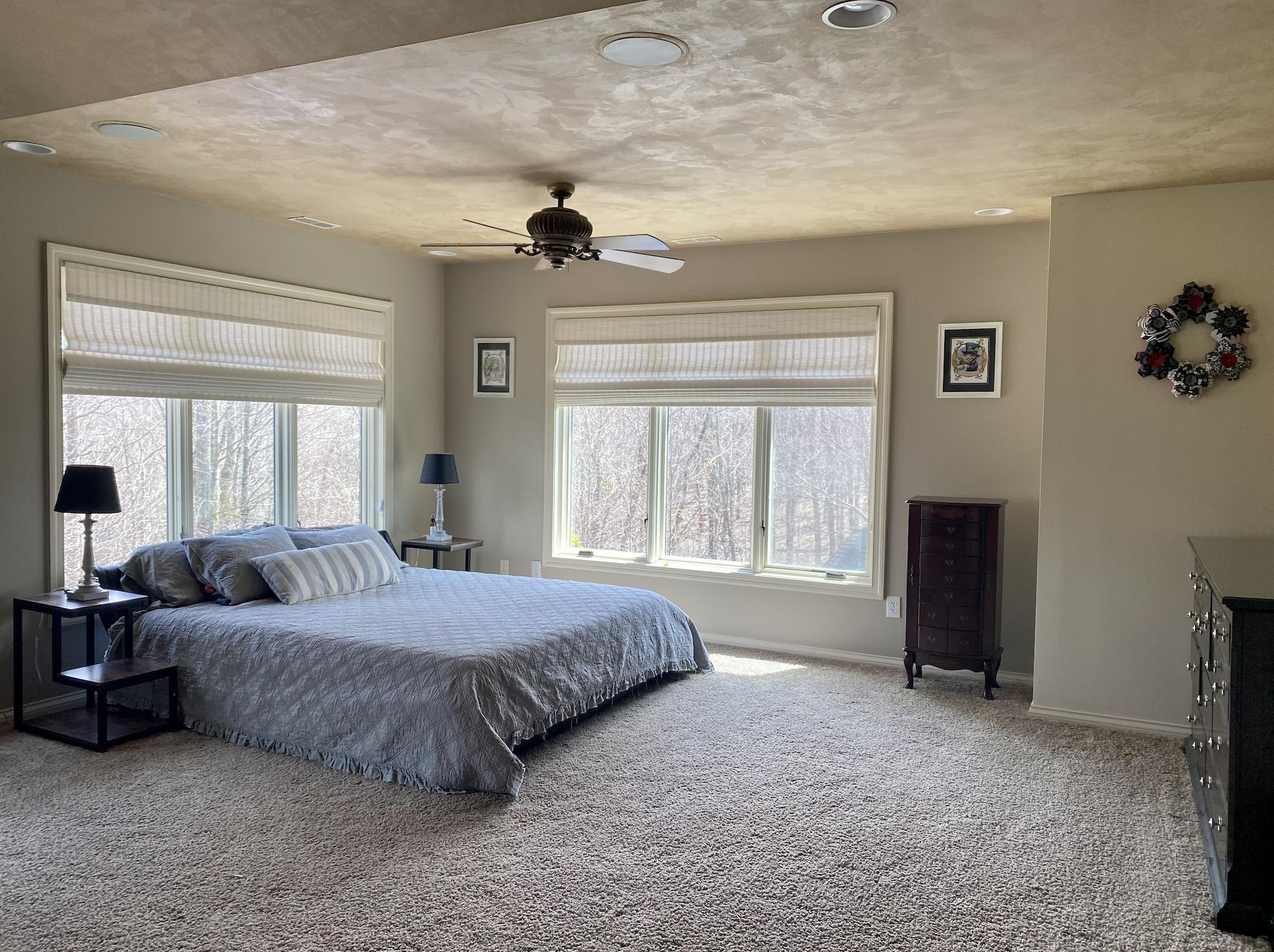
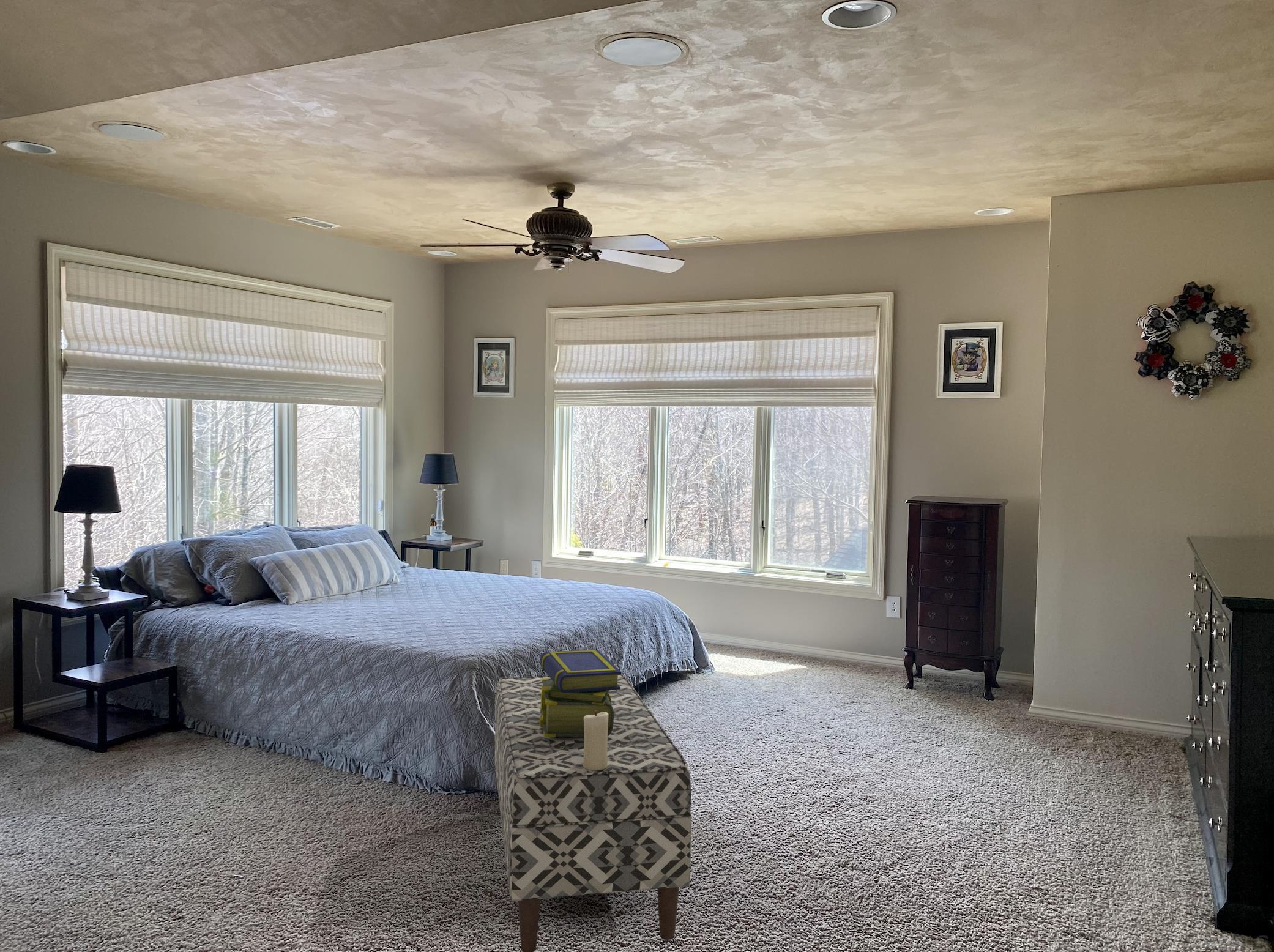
+ bench (578, 789)
+ candle (595, 737)
+ stack of books (578, 691)
